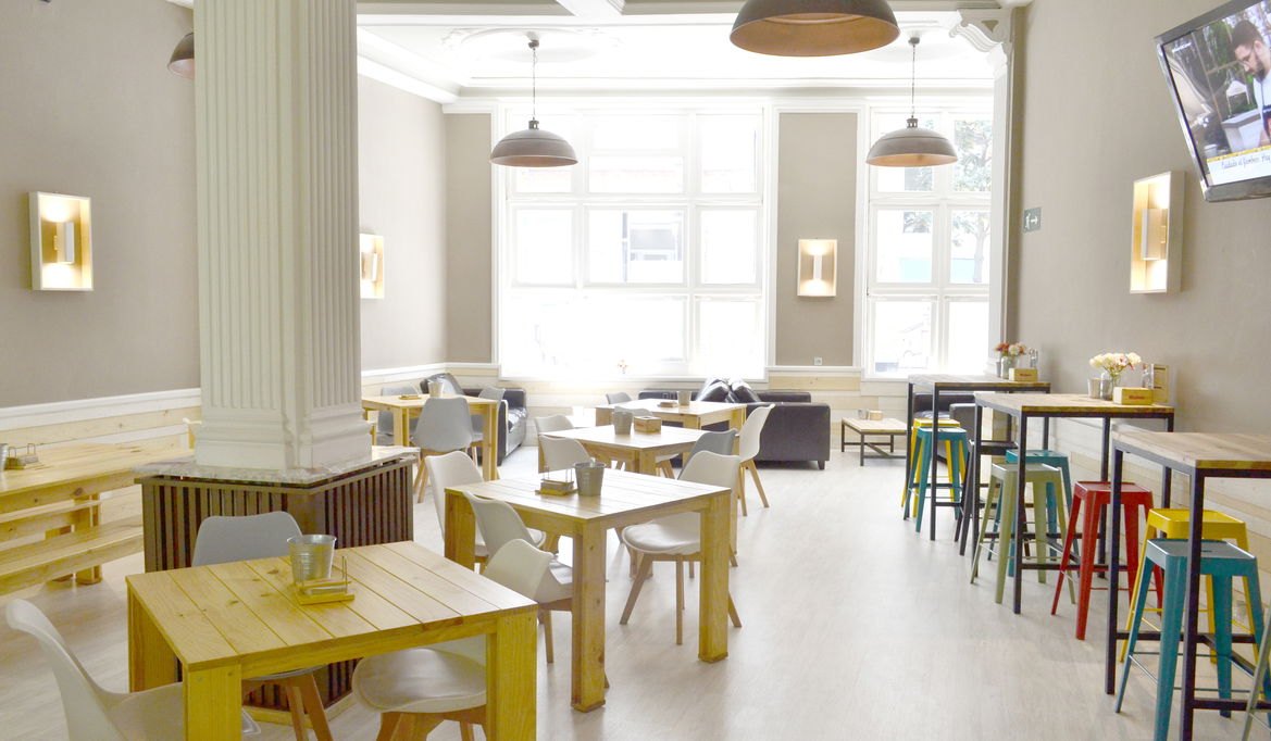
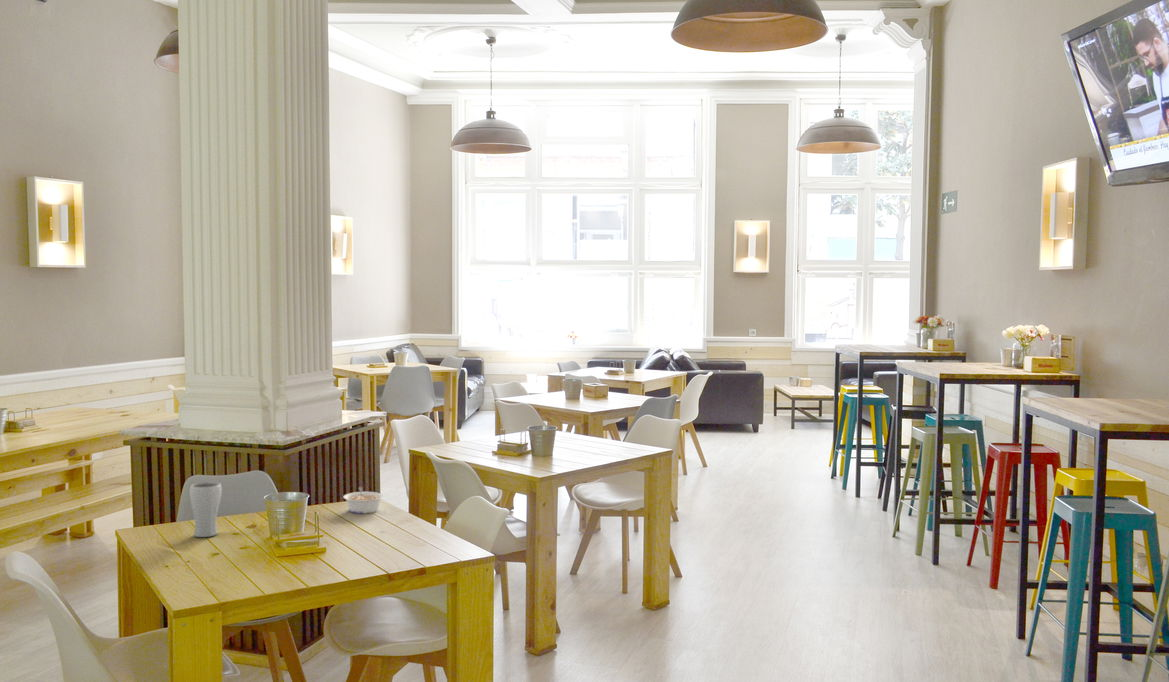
+ drinking glass (206, 509)
+ legume (362, 501)
